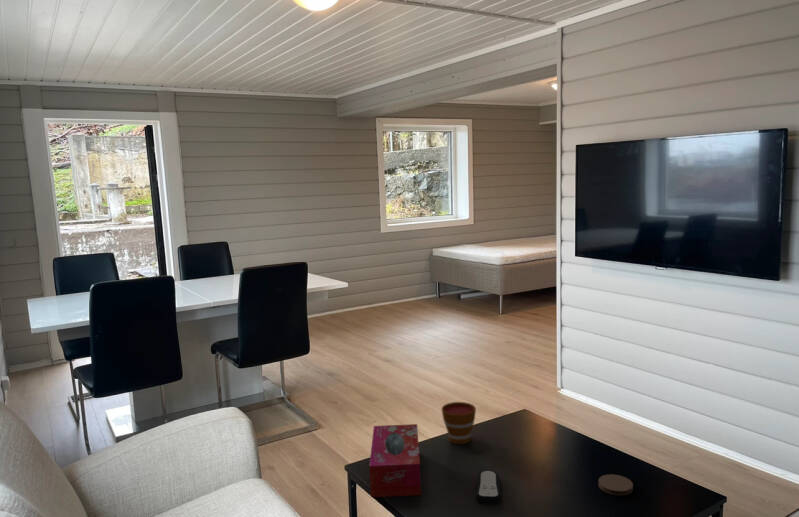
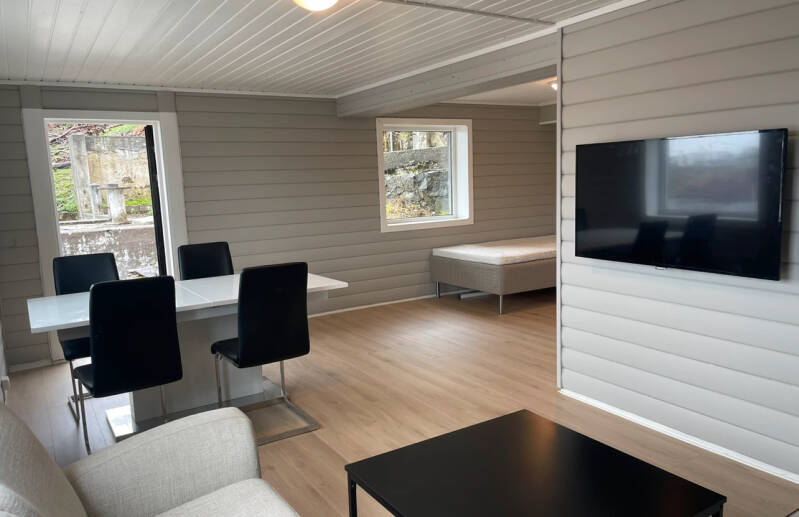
- tissue box (395, 458)
- remote control (488, 485)
- coaster (615, 484)
- cup (460, 422)
